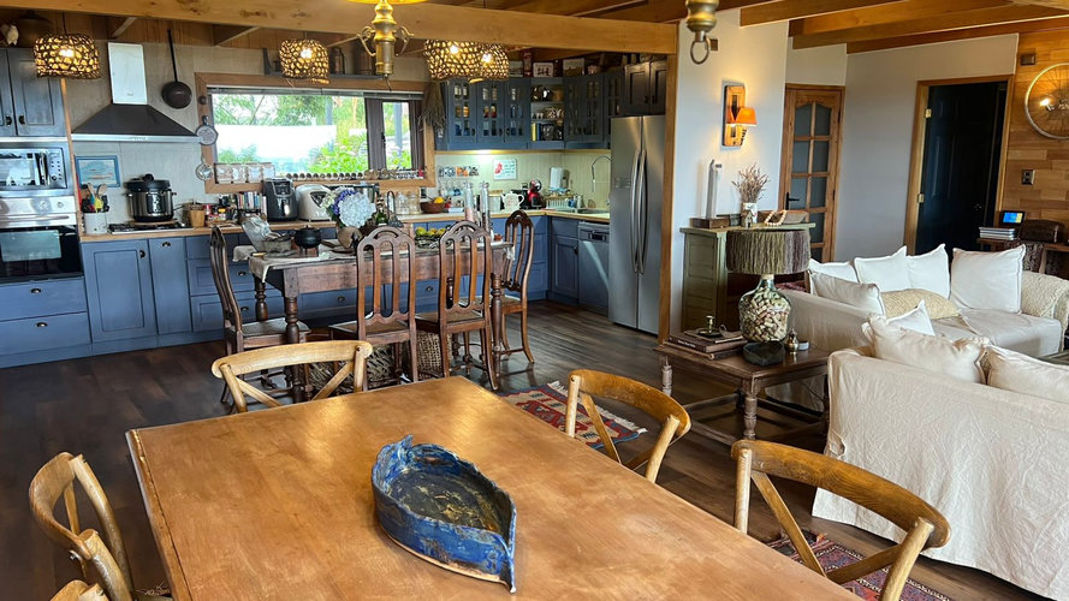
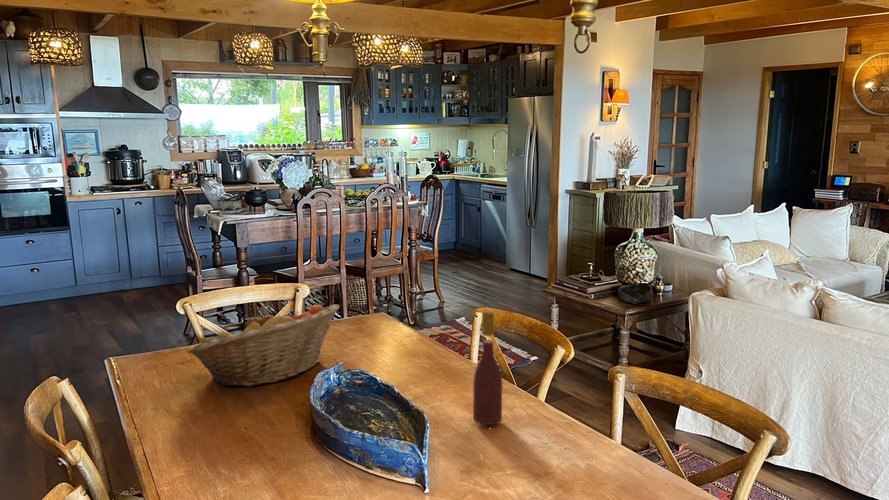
+ wine bottle (487, 367)
+ fruit basket (268, 339)
